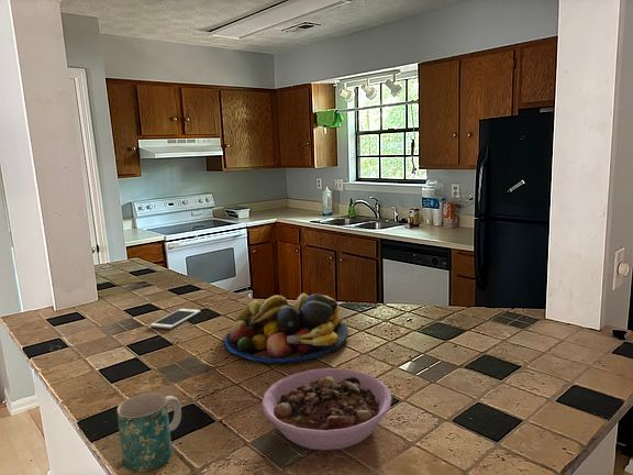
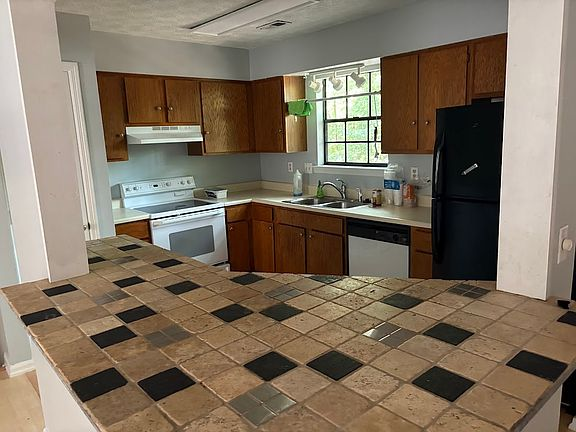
- bowl (326, 406)
- fruit bowl (285, 316)
- mug (153, 426)
- cell phone (176, 318)
